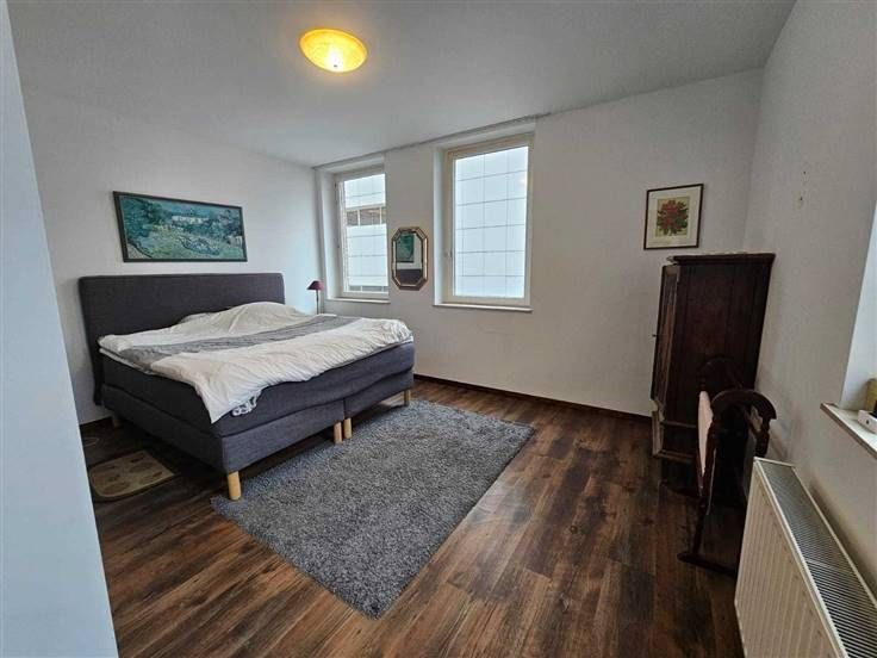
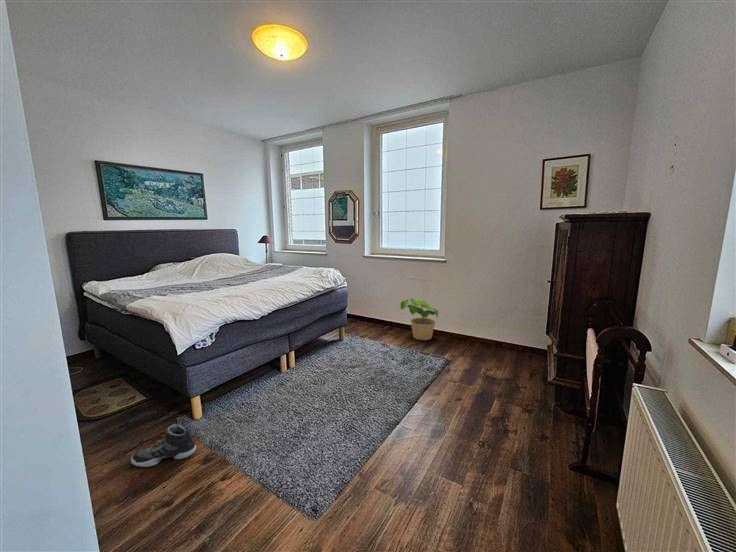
+ potted plant (414, 318)
+ sneaker (163, 443)
